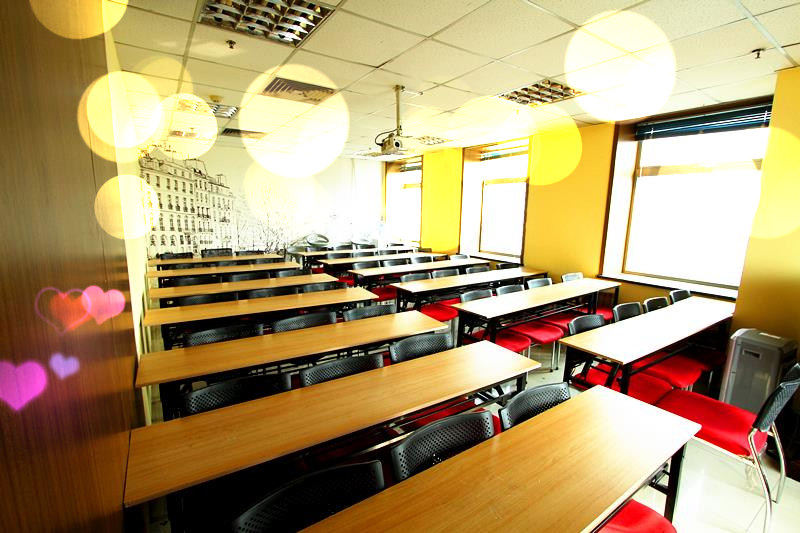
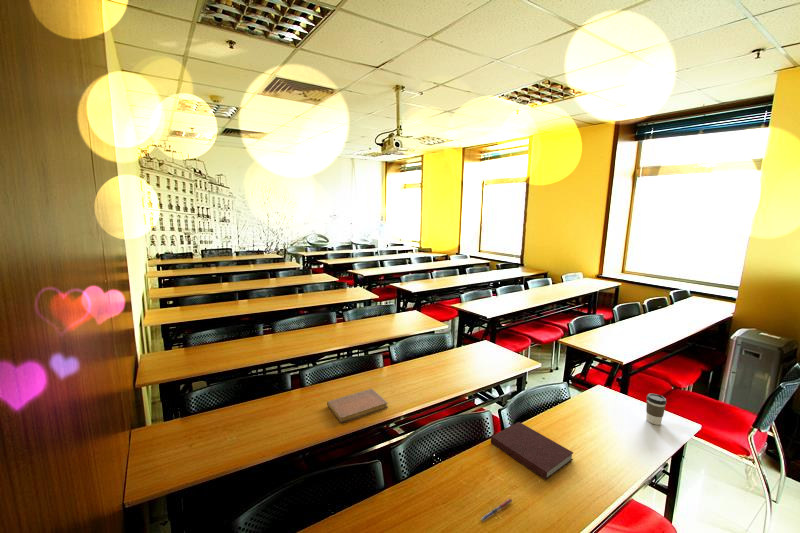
+ pen (496, 509)
+ coffee cup (655, 409)
+ notebook (357, 404)
+ notebook (530, 447)
